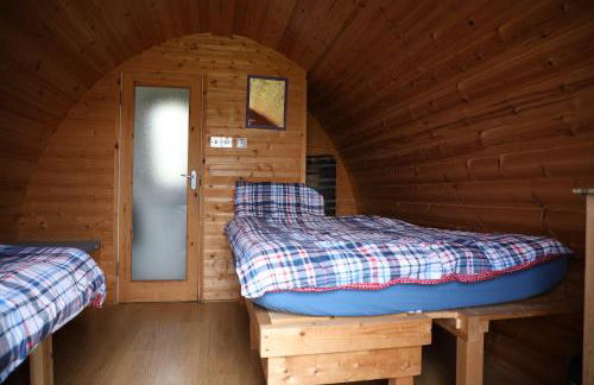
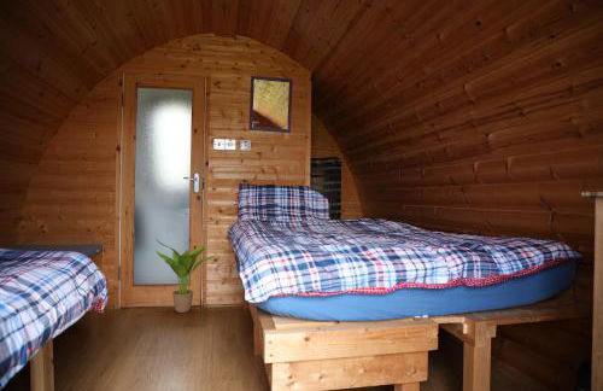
+ potted plant (183, 274)
